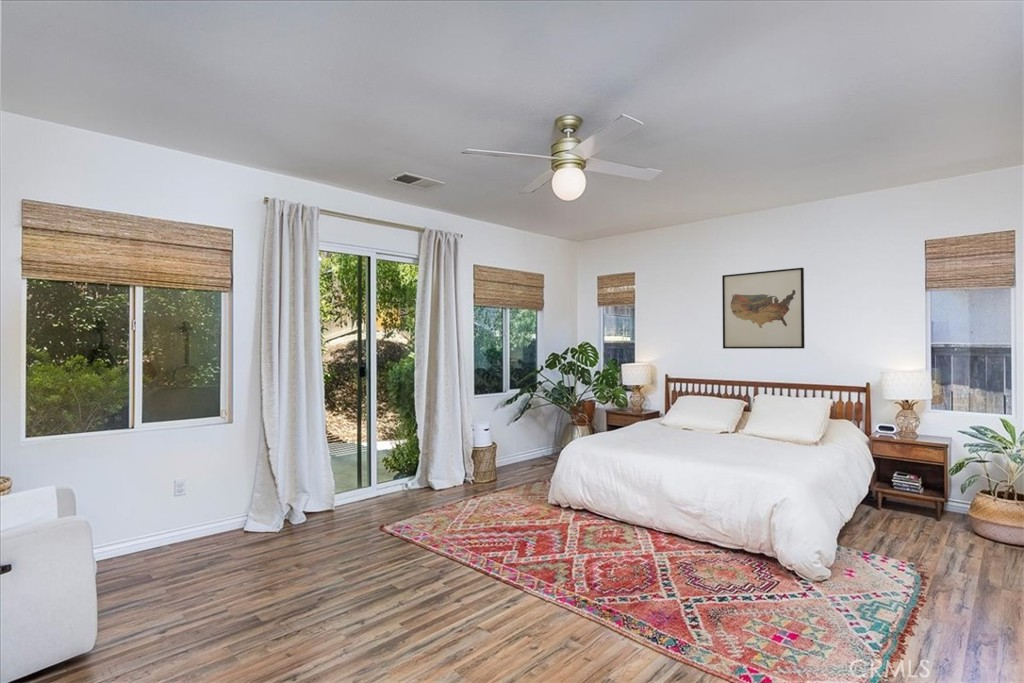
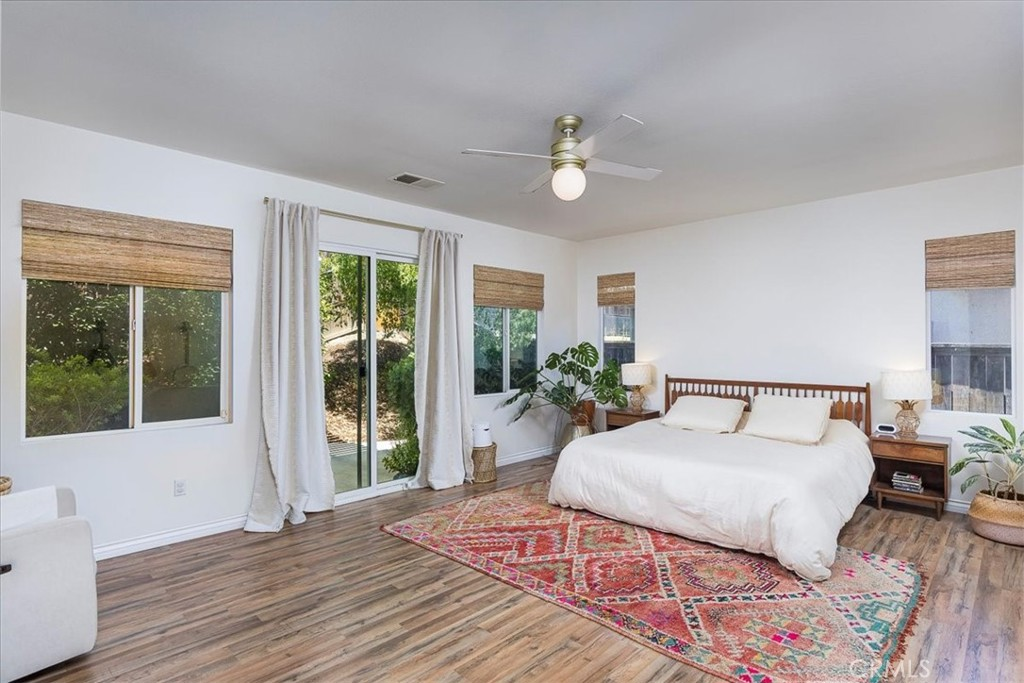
- wall art (761, 310)
